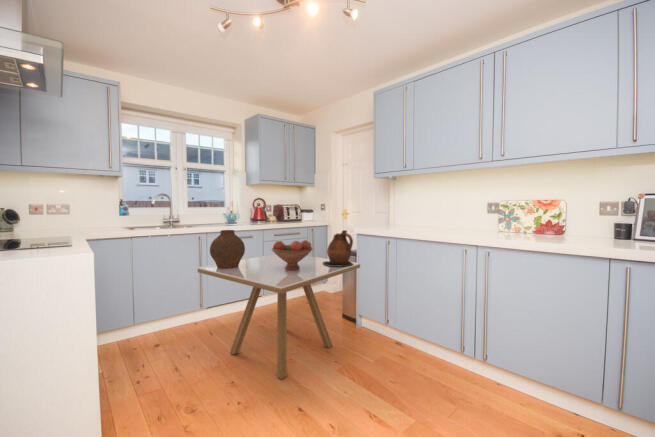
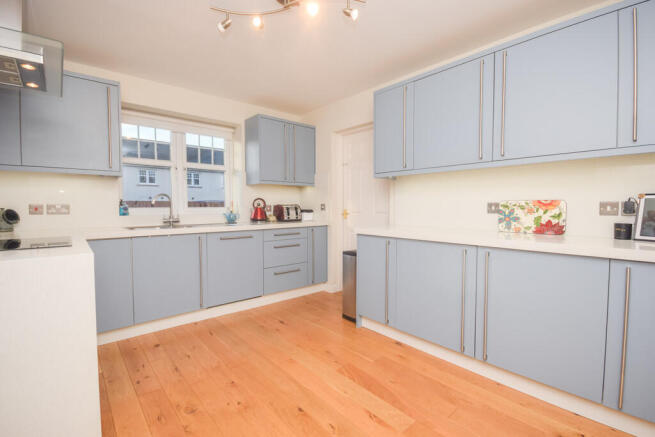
- dining table (282, 307)
- ceramic pitcher (338, 247)
- fruit bowl (292, 254)
- vase (227, 248)
